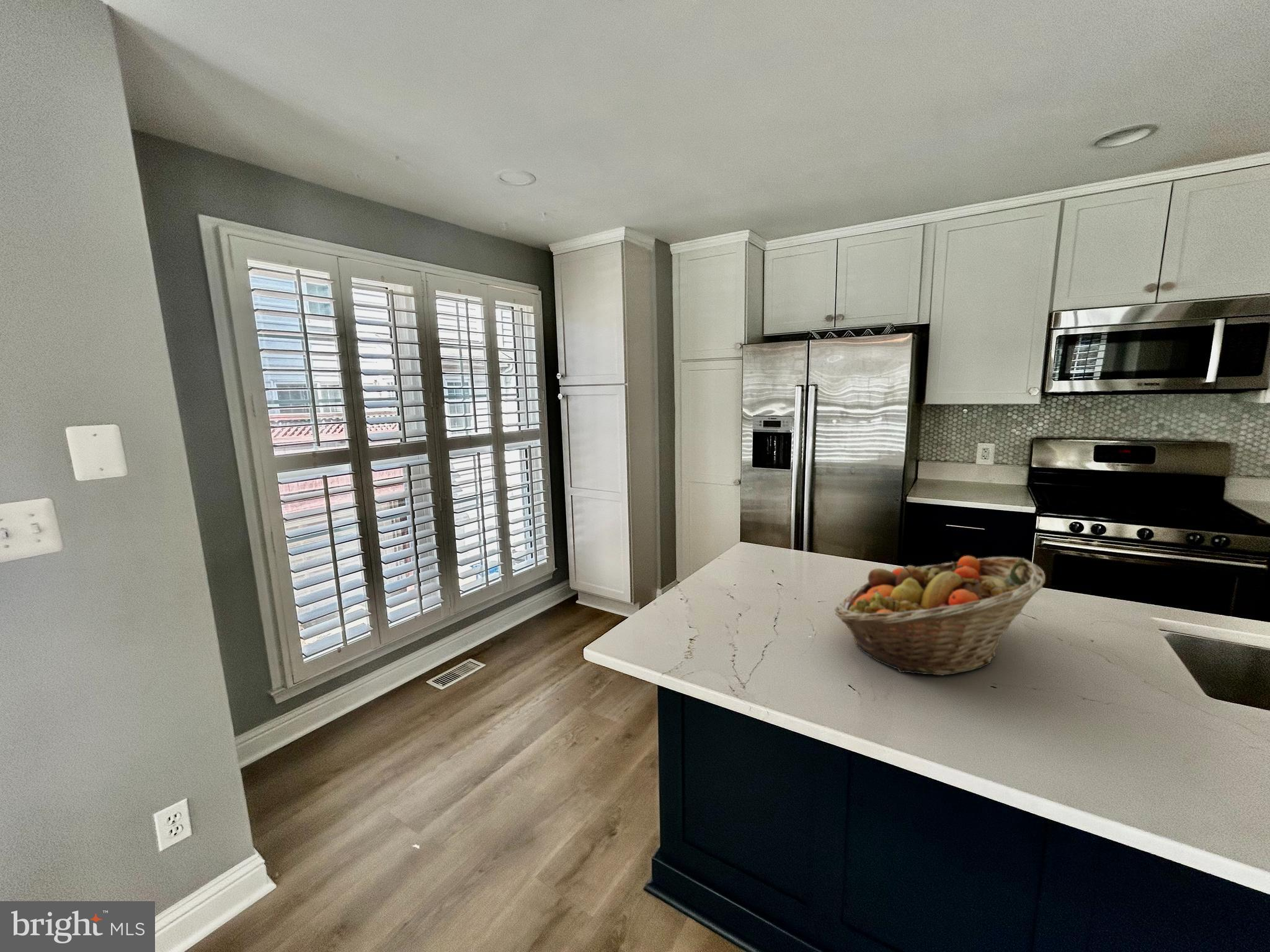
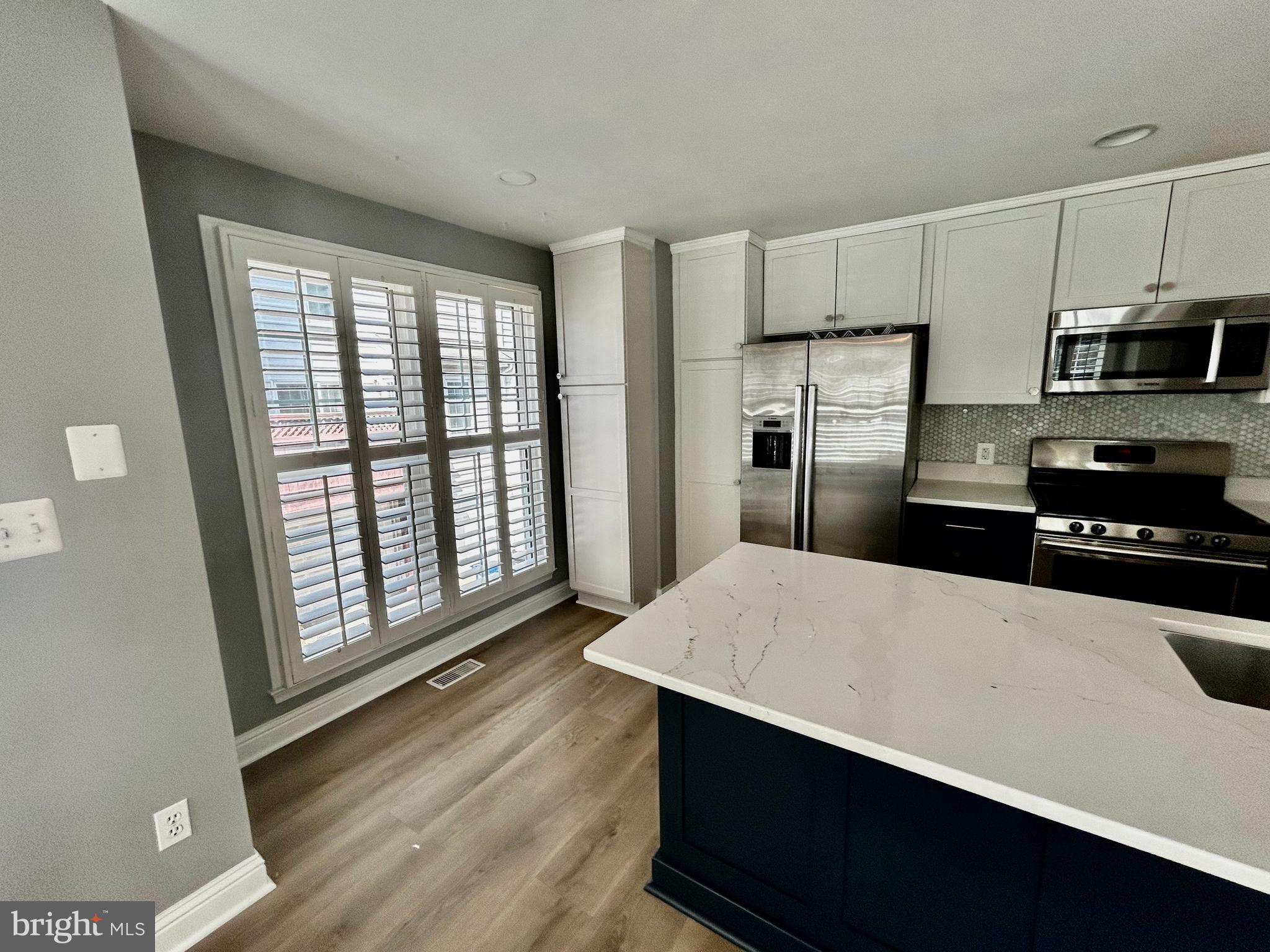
- fruit basket (934, 603)
